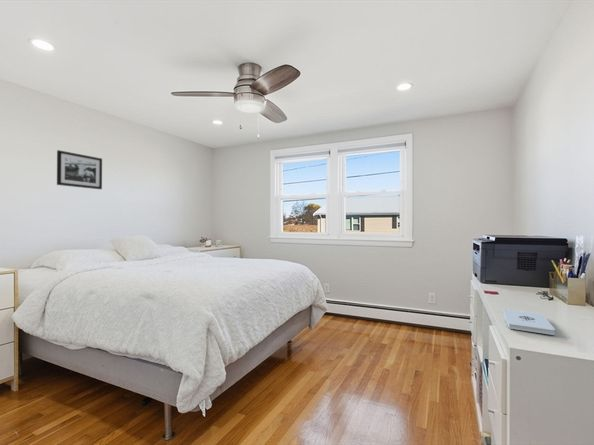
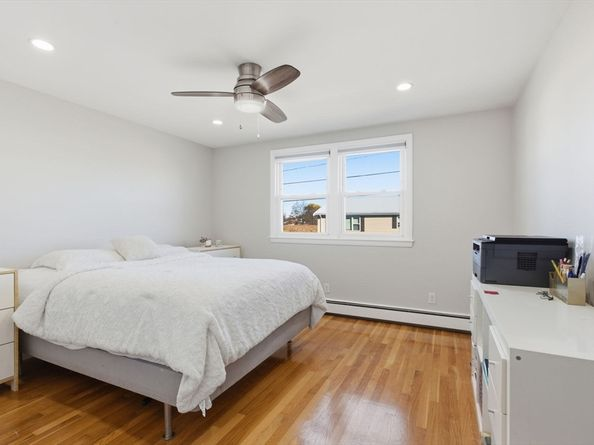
- picture frame (80, 170)
- notepad (526, 320)
